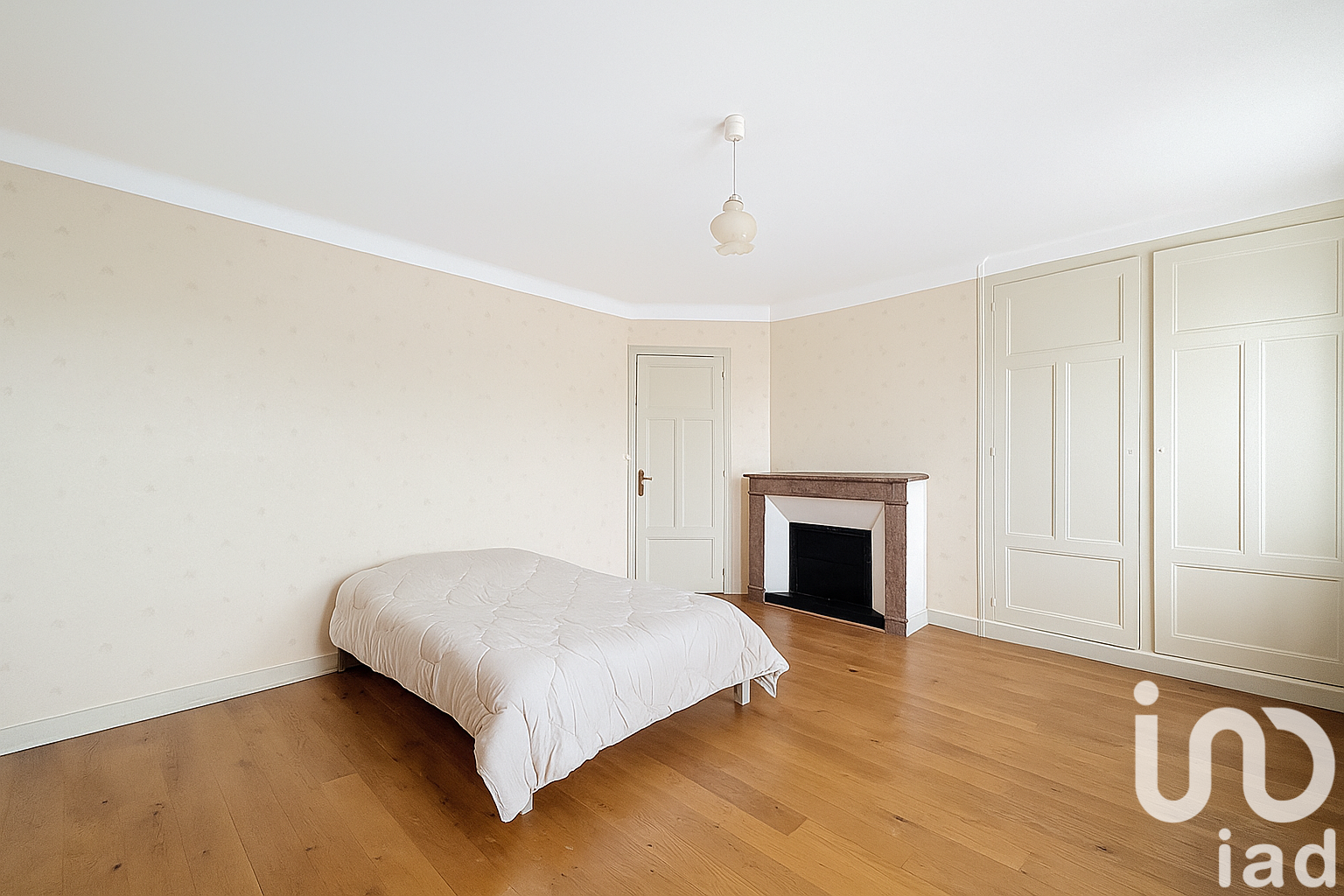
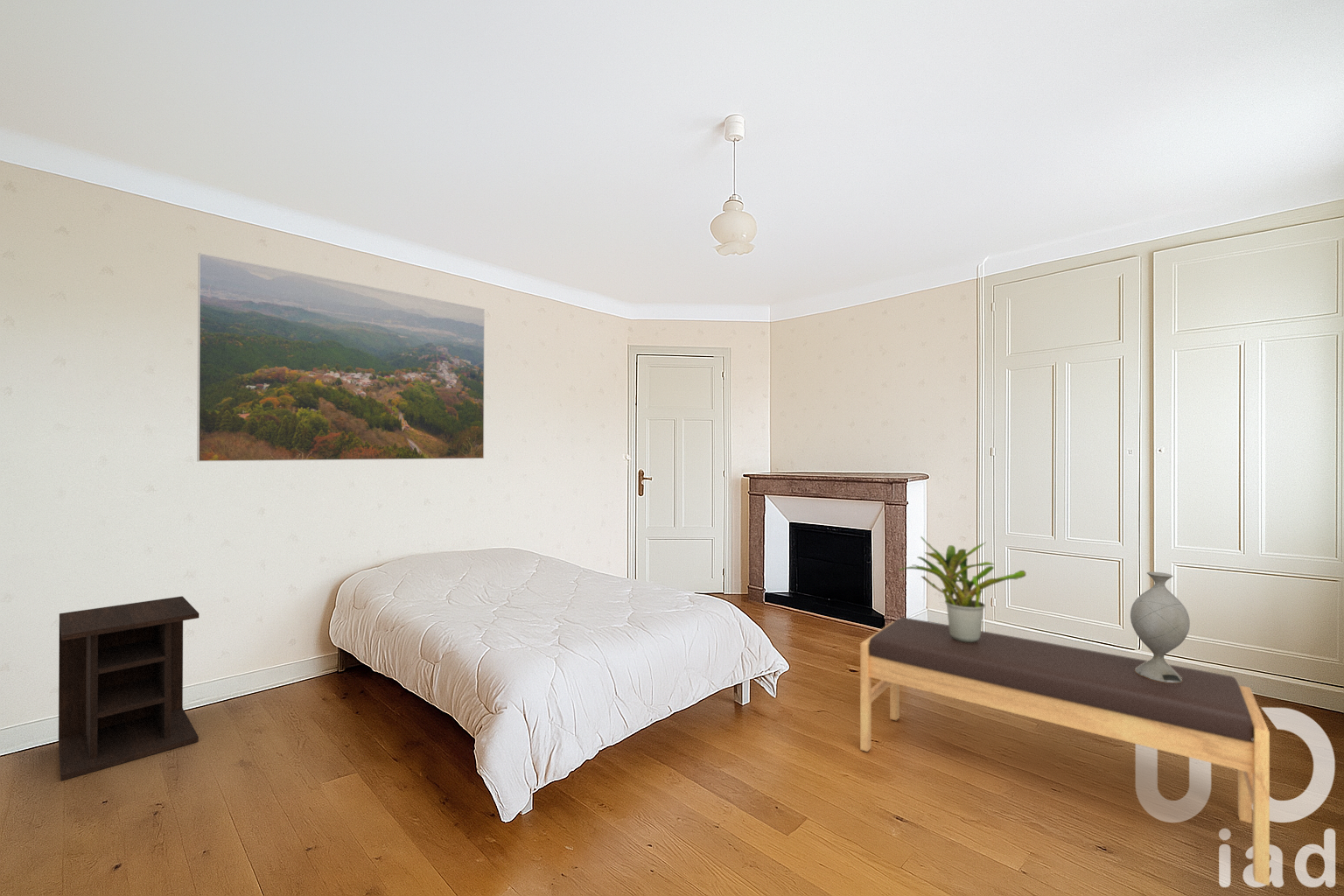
+ nightstand (129, 677)
+ bench (1035, 717)
+ decorative vase (1158, 624)
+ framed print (364, 373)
+ potted plant (957, 588)
